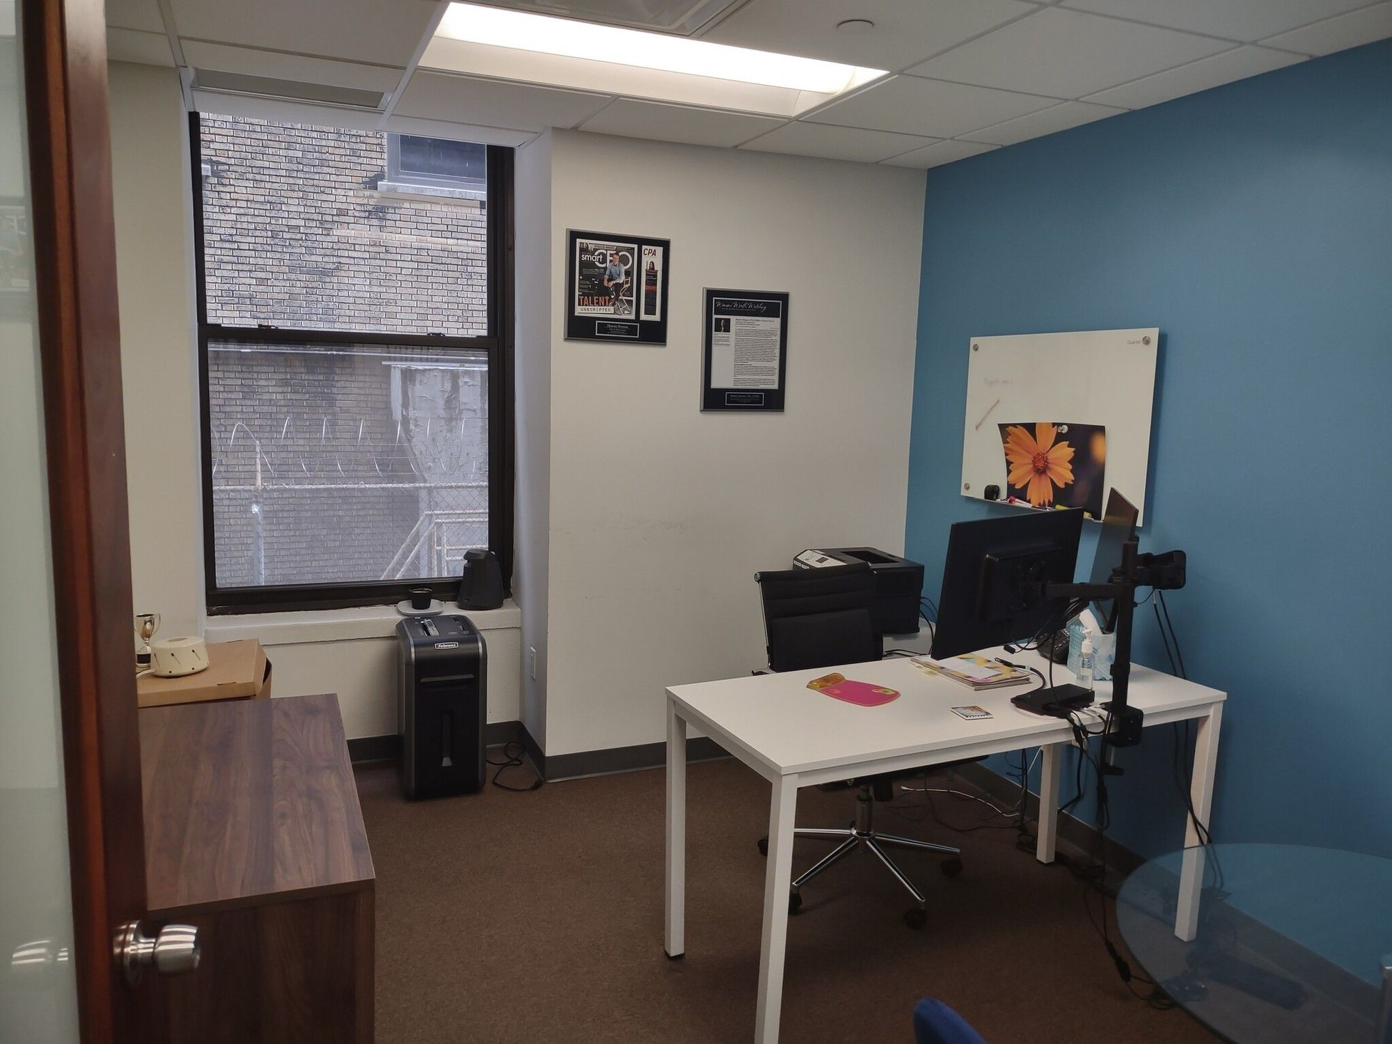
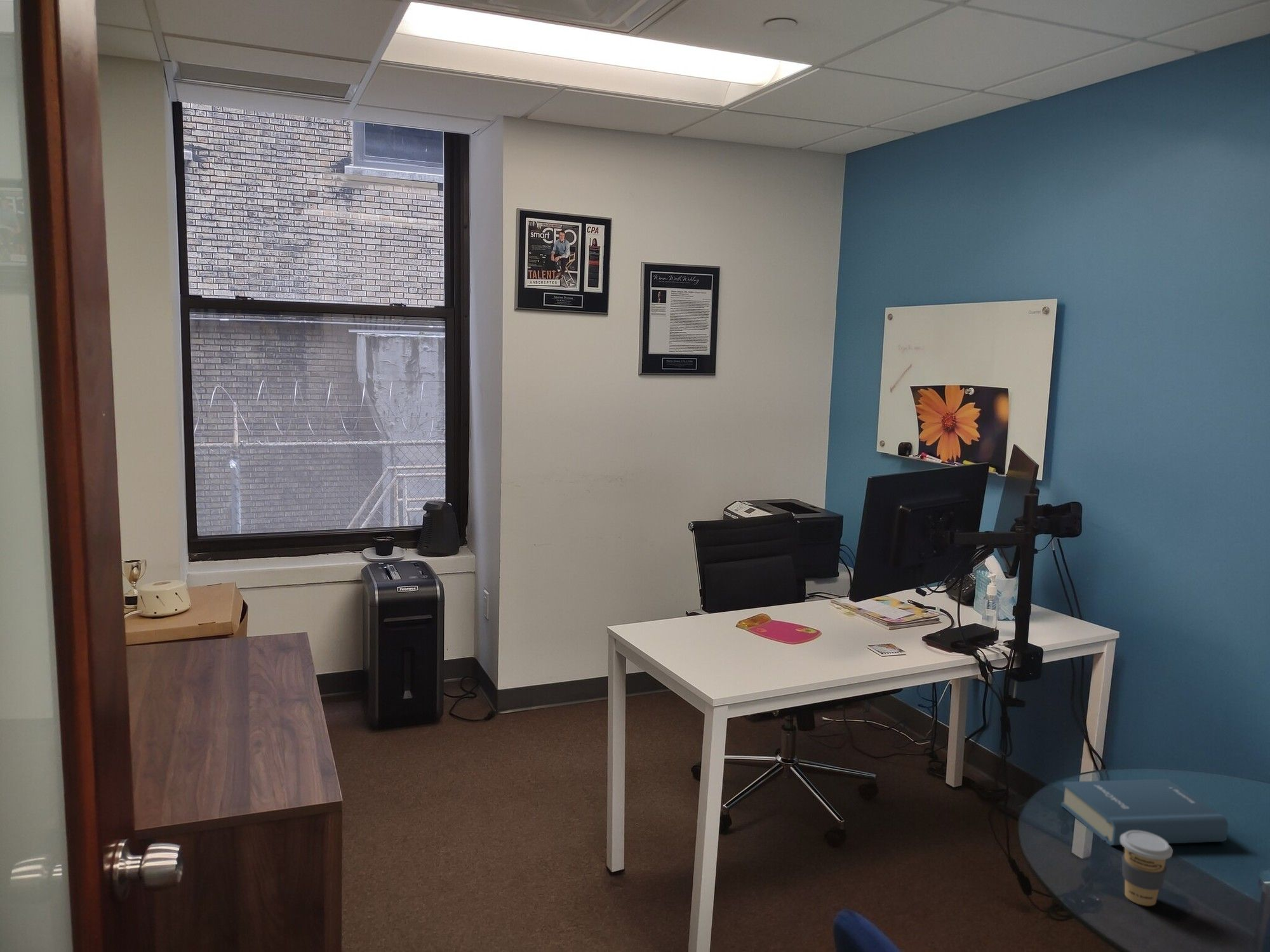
+ coffee cup (1143, 869)
+ hardback book (1141, 812)
